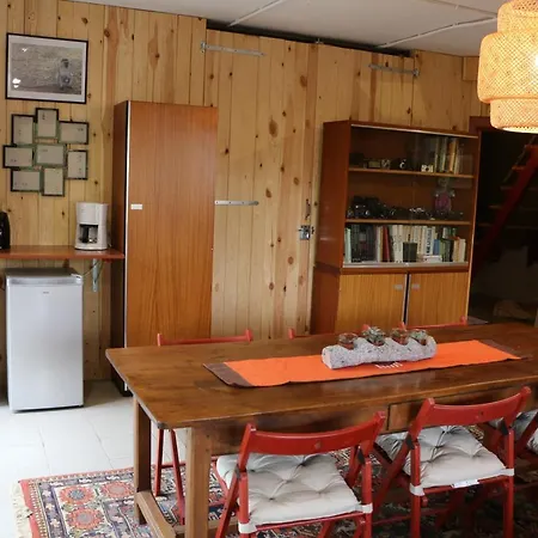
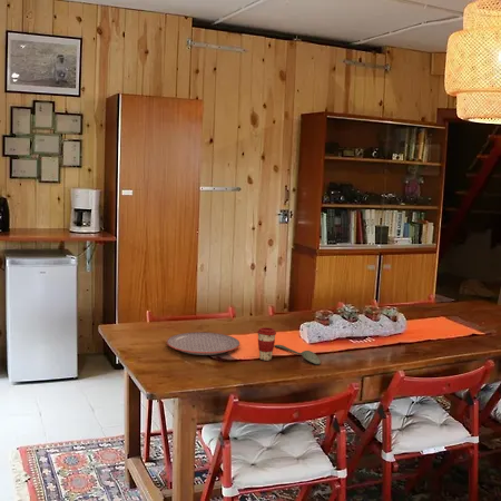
+ coffee cup (266, 344)
+ plate (203, 344)
+ spoon (294, 351)
